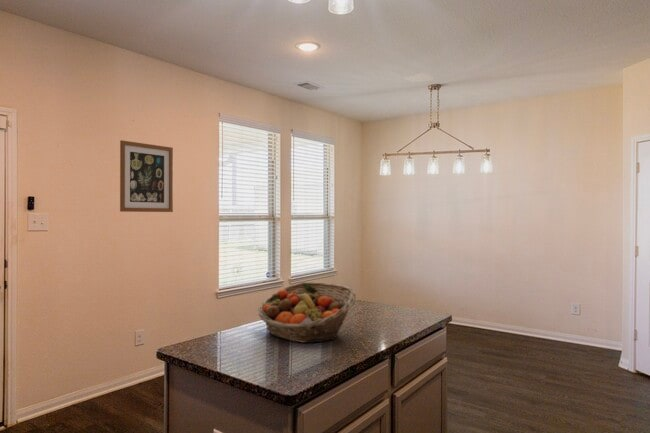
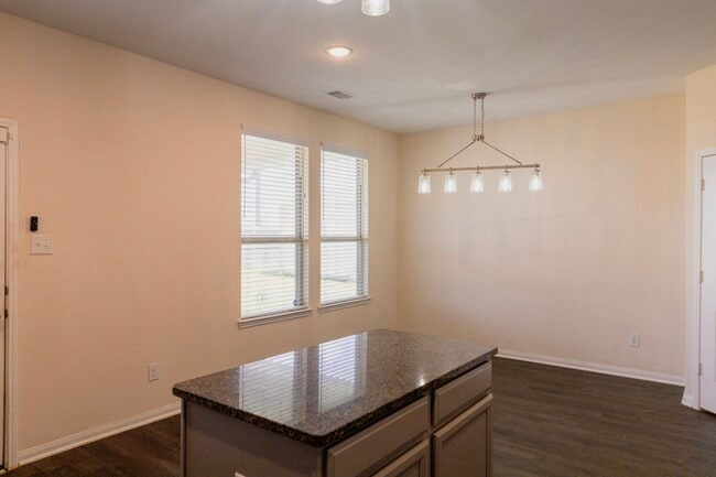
- wall art (147, 178)
- fruit basket (306, 310)
